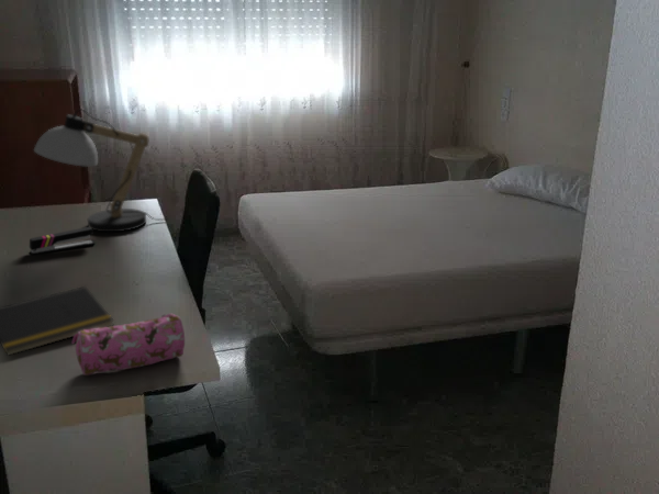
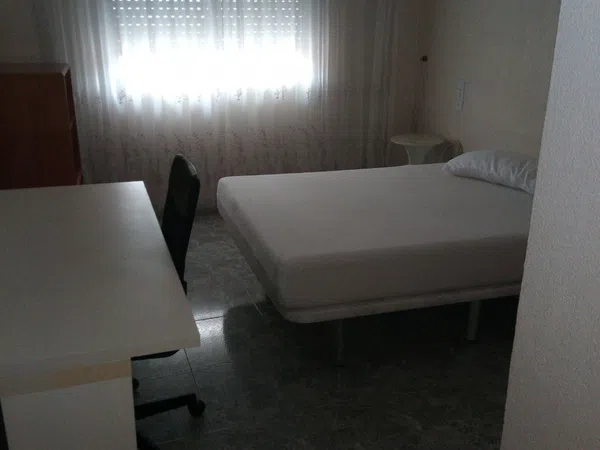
- stapler (62, 239)
- desk lamp (97, 164)
- pencil case (130, 344)
- notepad (49, 317)
